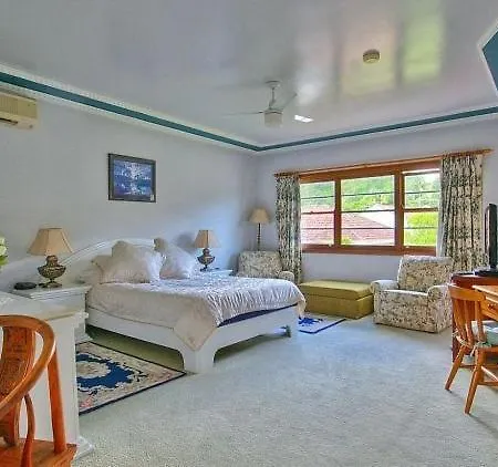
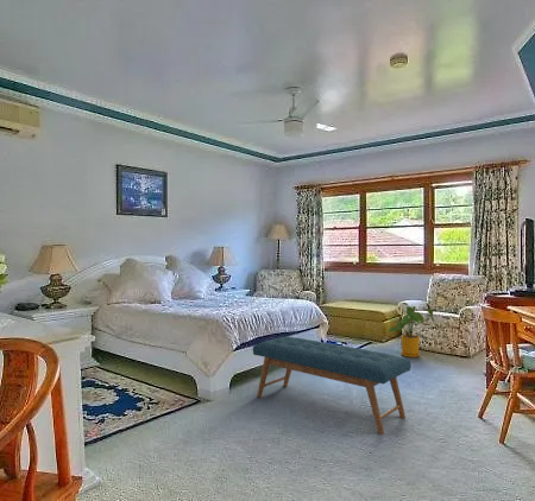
+ house plant (409, 331)
+ bench (326, 376)
